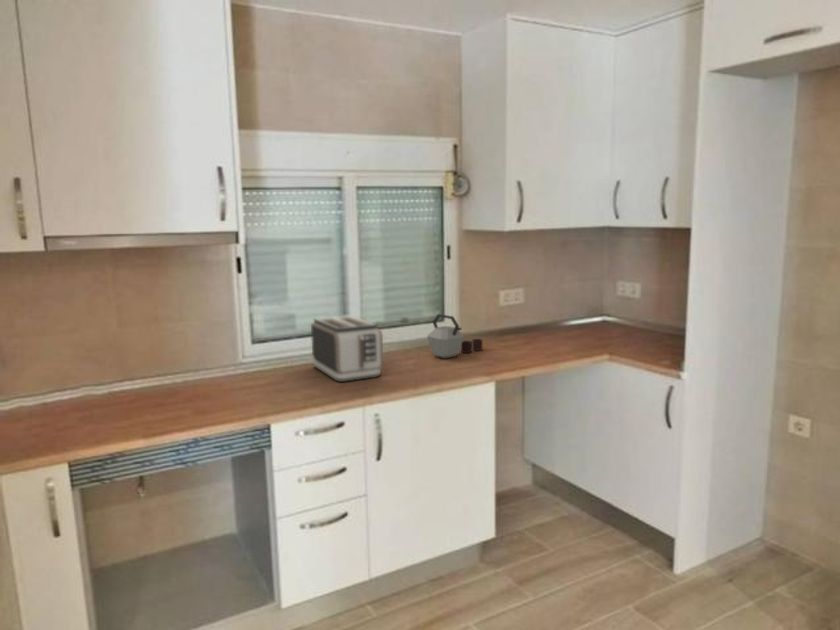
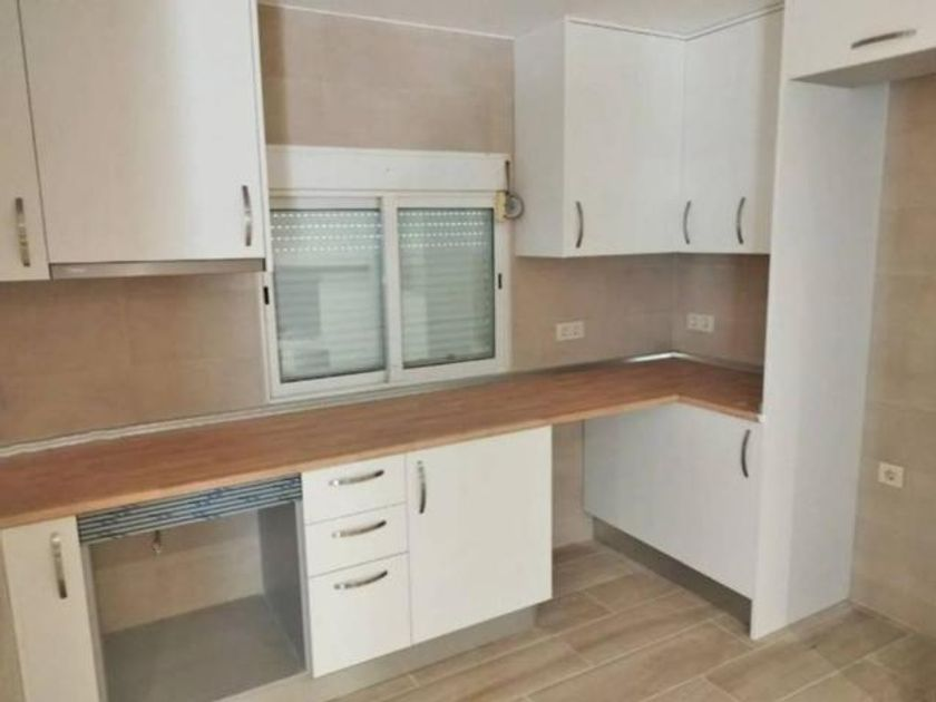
- toaster (346, 346)
- kettle (458, 333)
